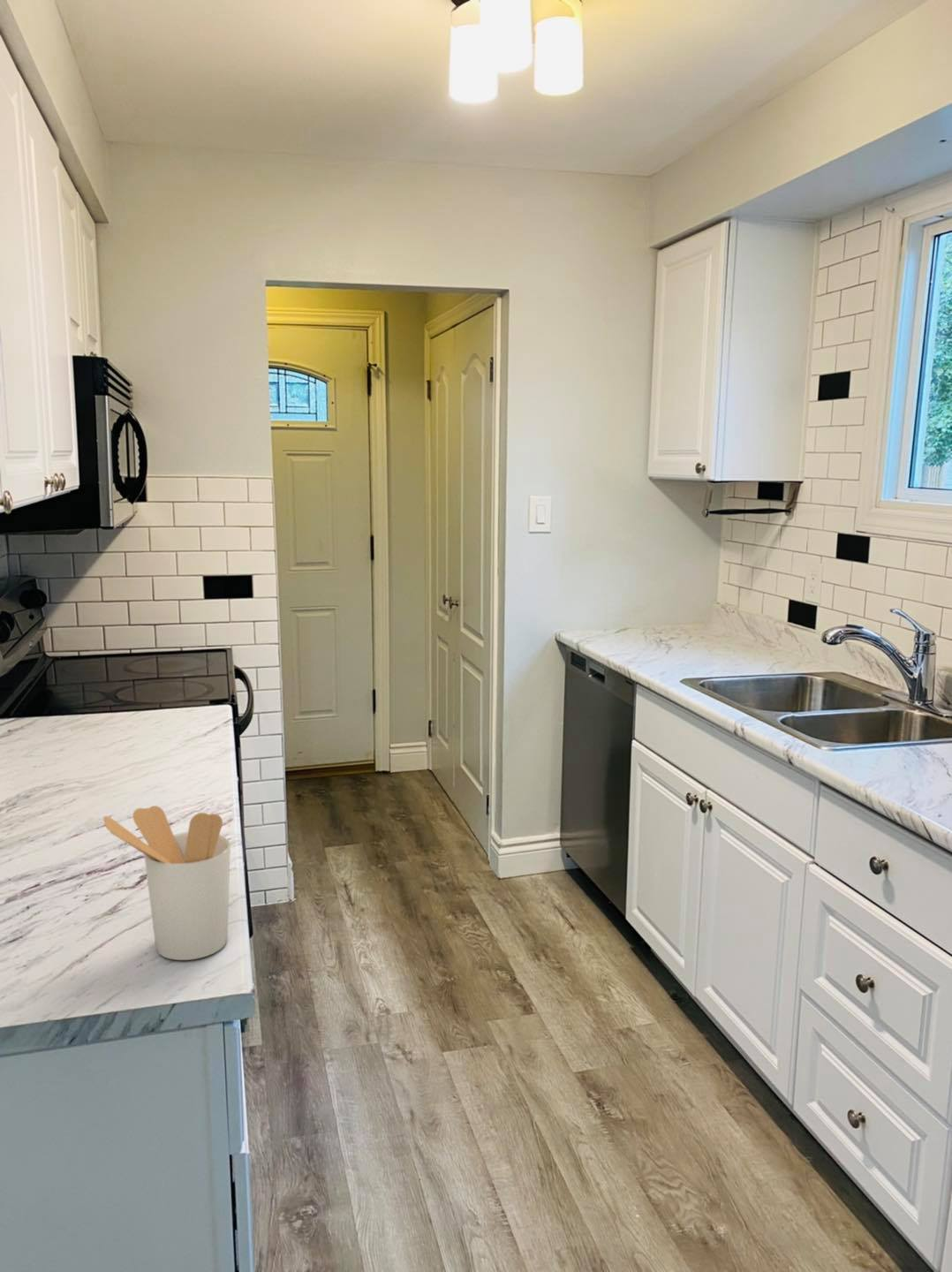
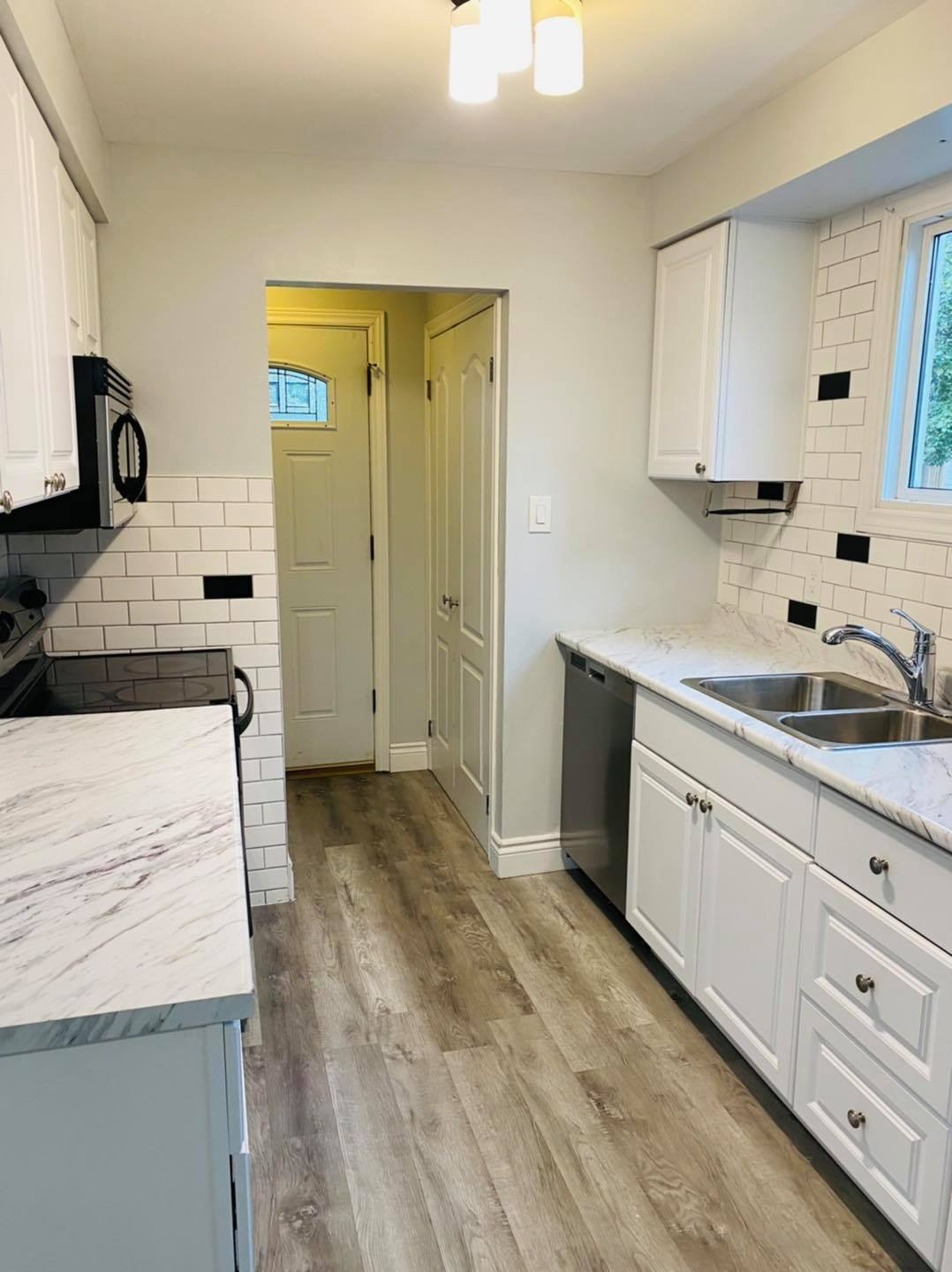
- utensil holder (168, 878)
